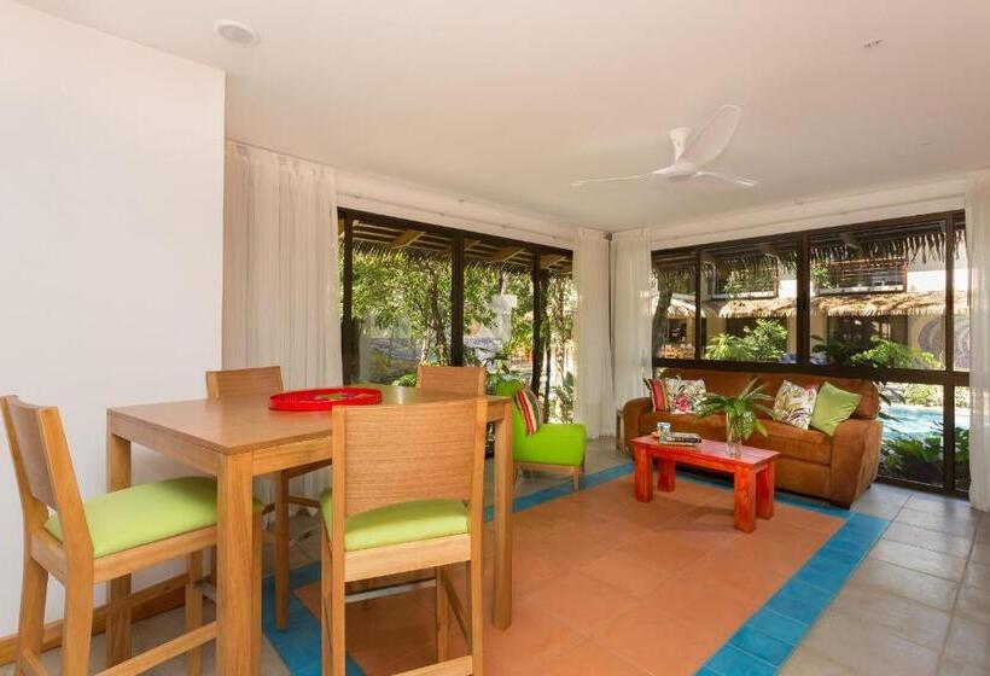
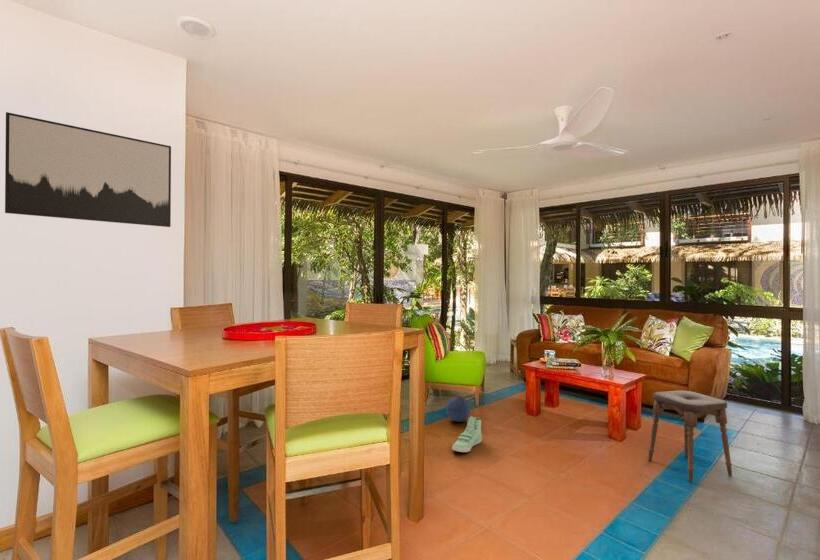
+ stool (688, 432)
+ ball (458, 409)
+ wall art (96, 176)
+ sneaker (467, 432)
